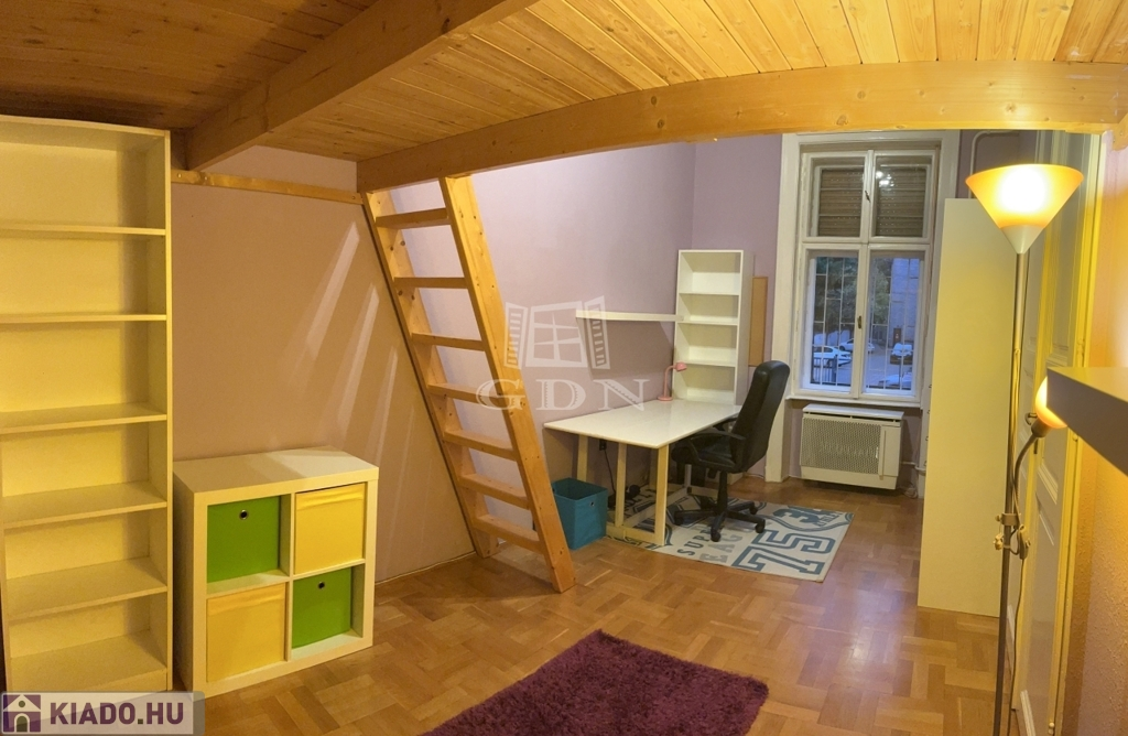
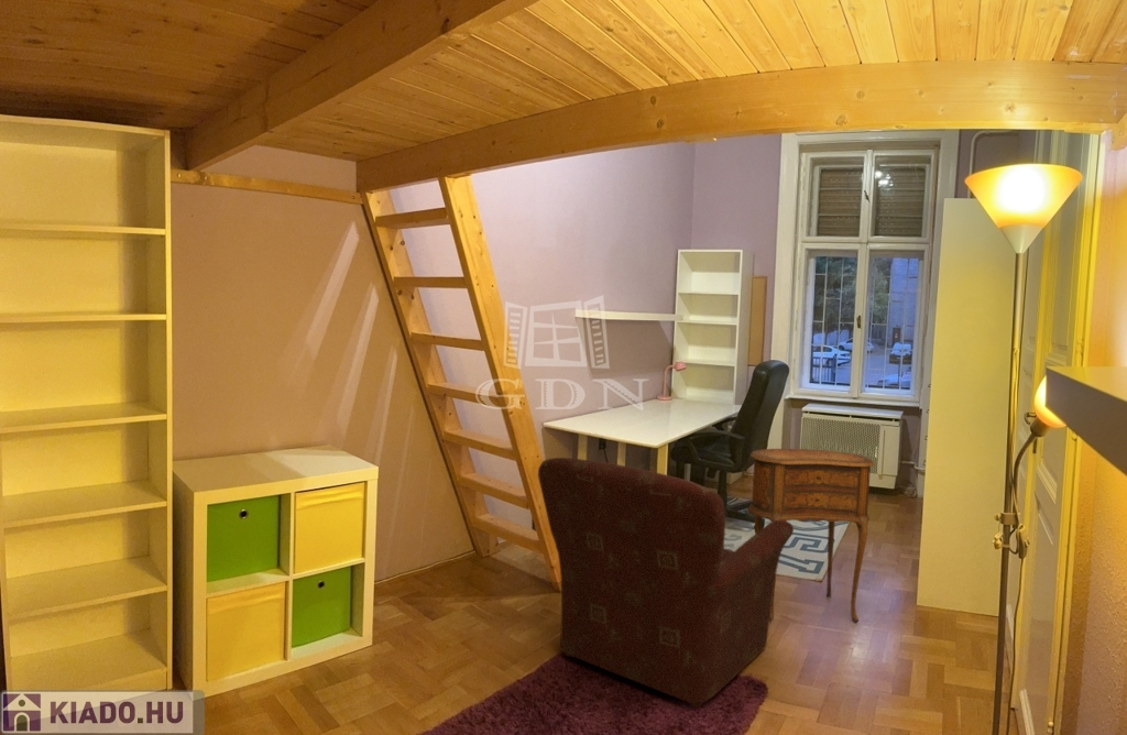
+ armchair (660, 556)
+ side table (805, 520)
